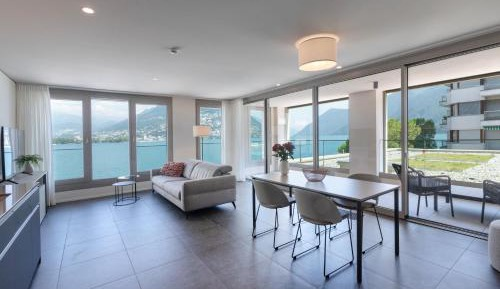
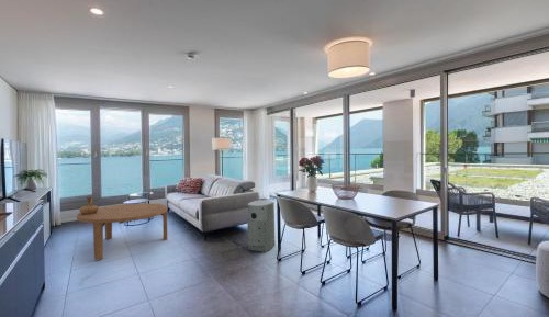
+ air purifier (260, 225)
+ coffee table (124, 222)
+ vessel (89, 204)
